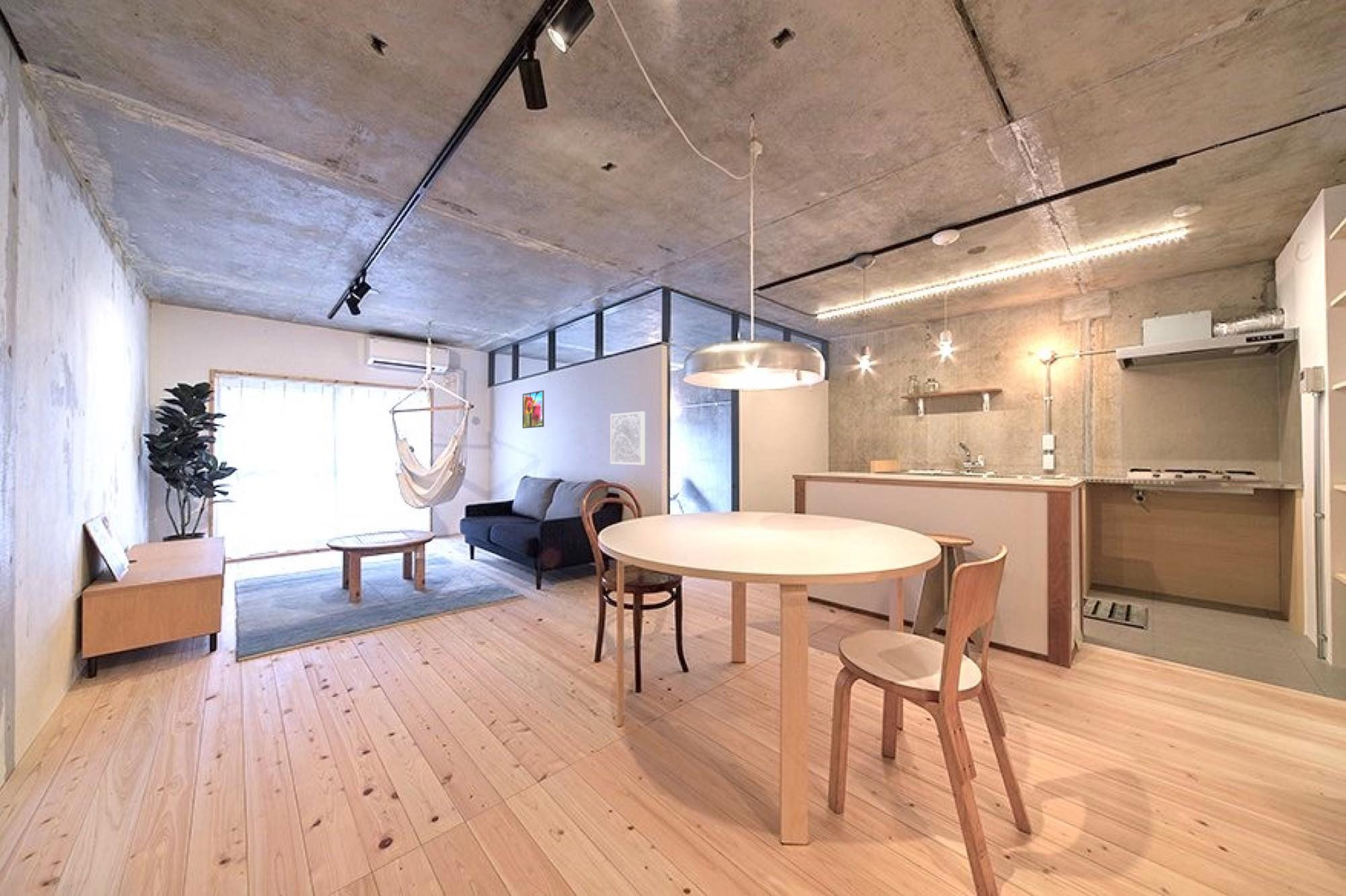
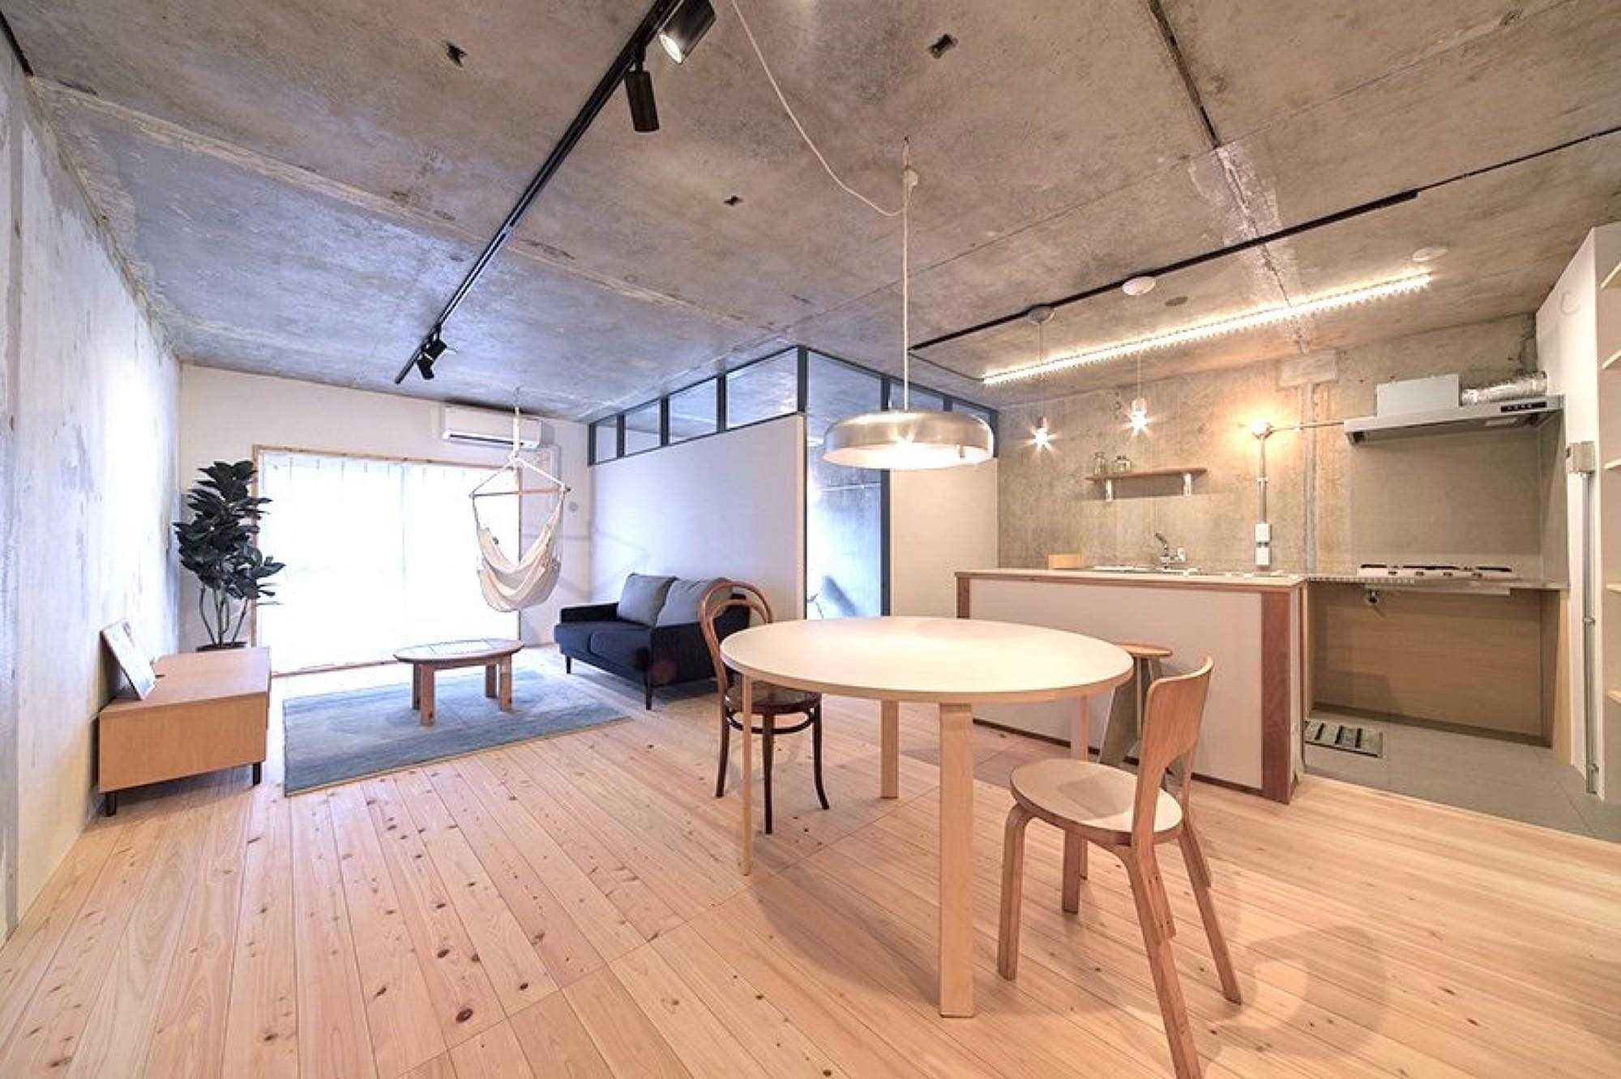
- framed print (532, 410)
- wall art (627, 439)
